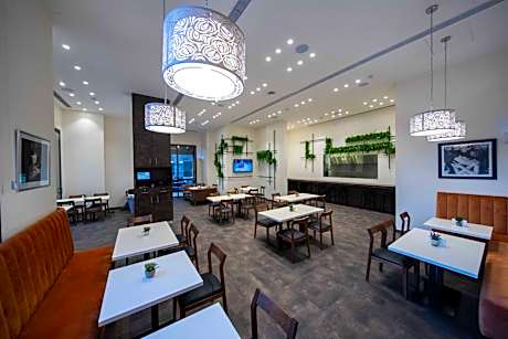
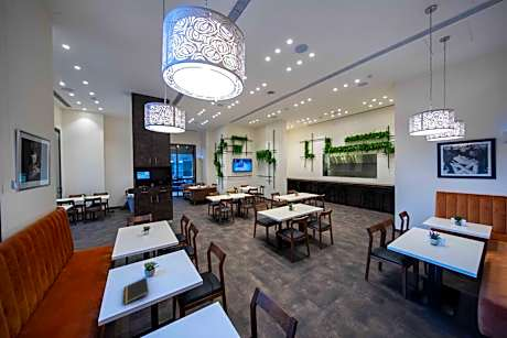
+ notepad (136, 290)
